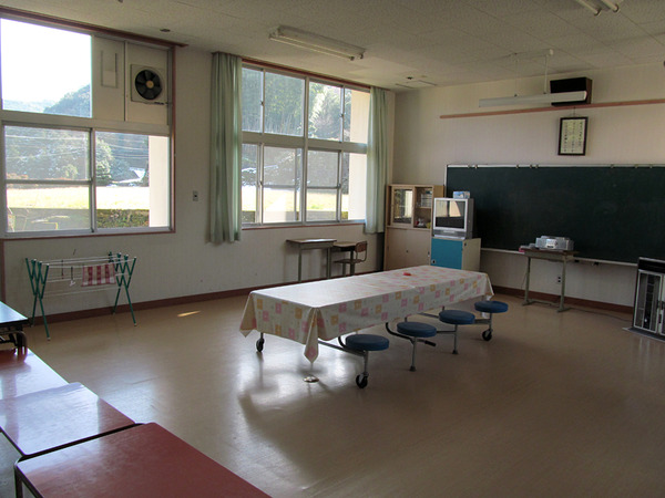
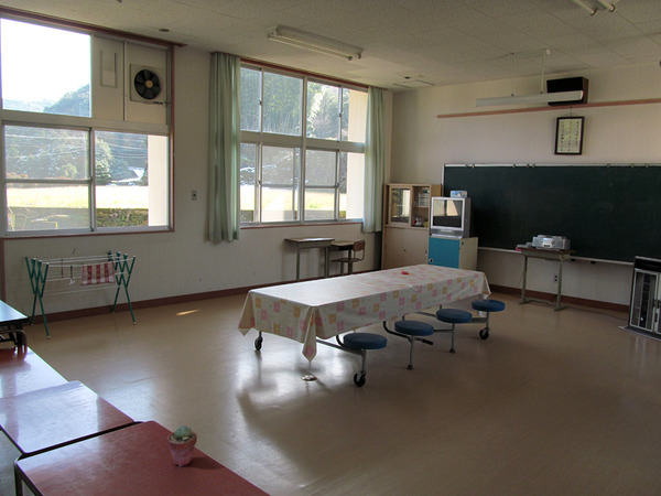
+ potted succulent (182, 443)
